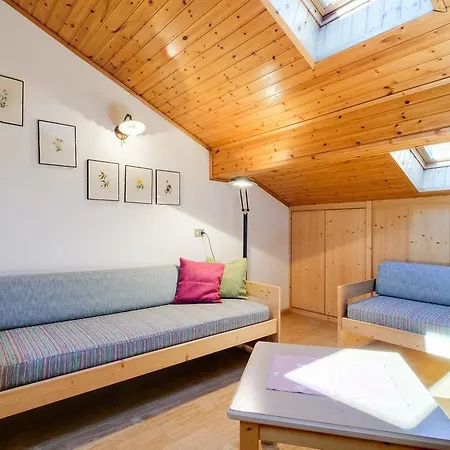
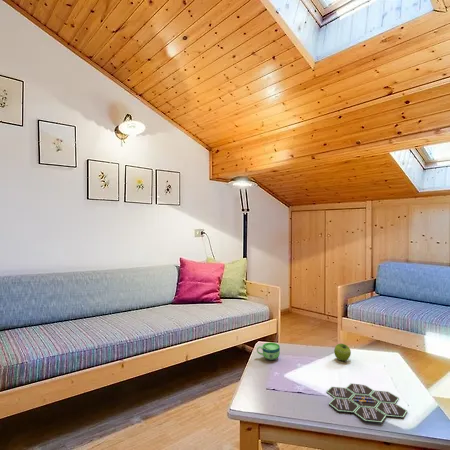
+ board game (364, 400)
+ cup (268, 352)
+ fruit (342, 352)
